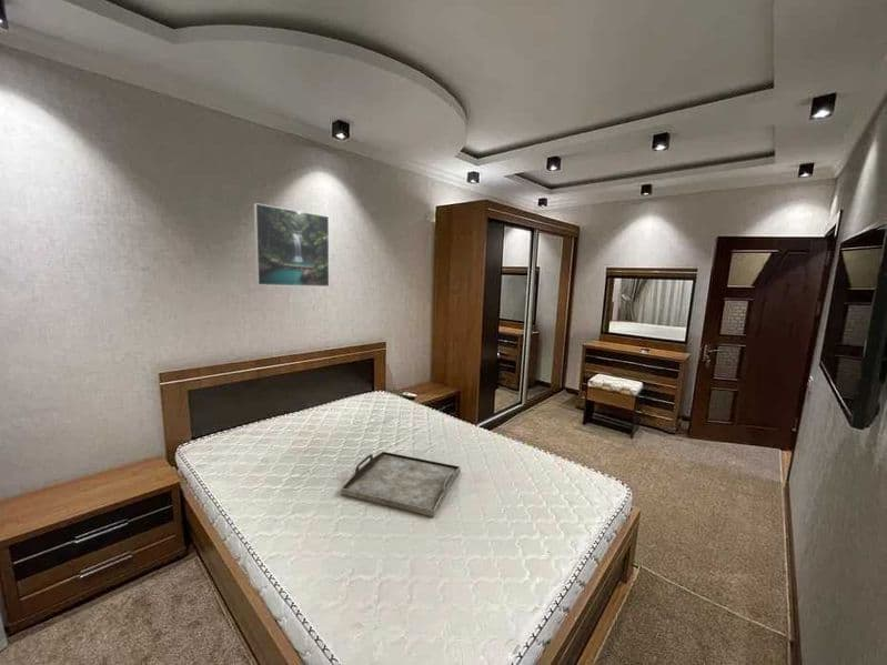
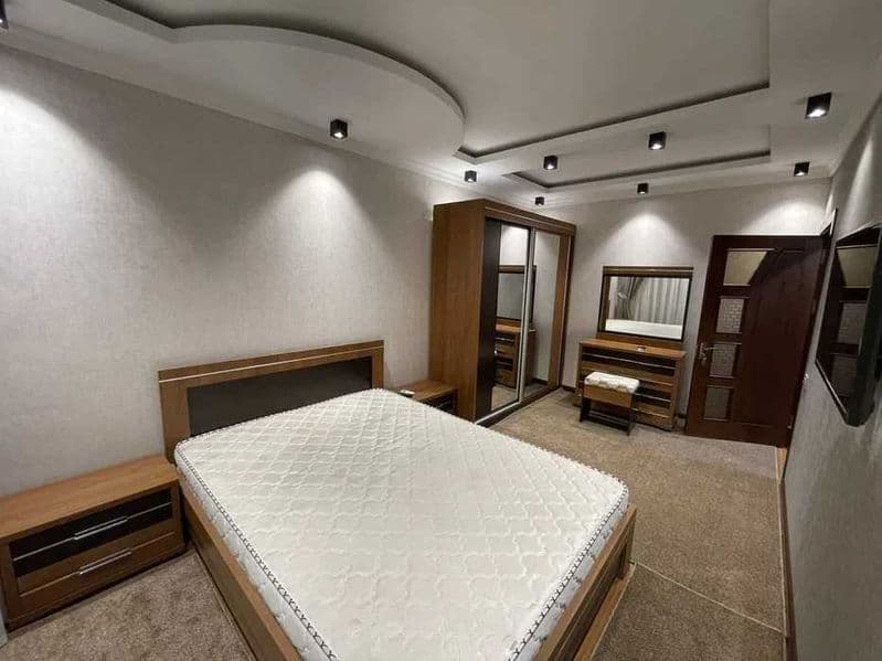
- serving tray (404, 474)
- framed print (294, 249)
